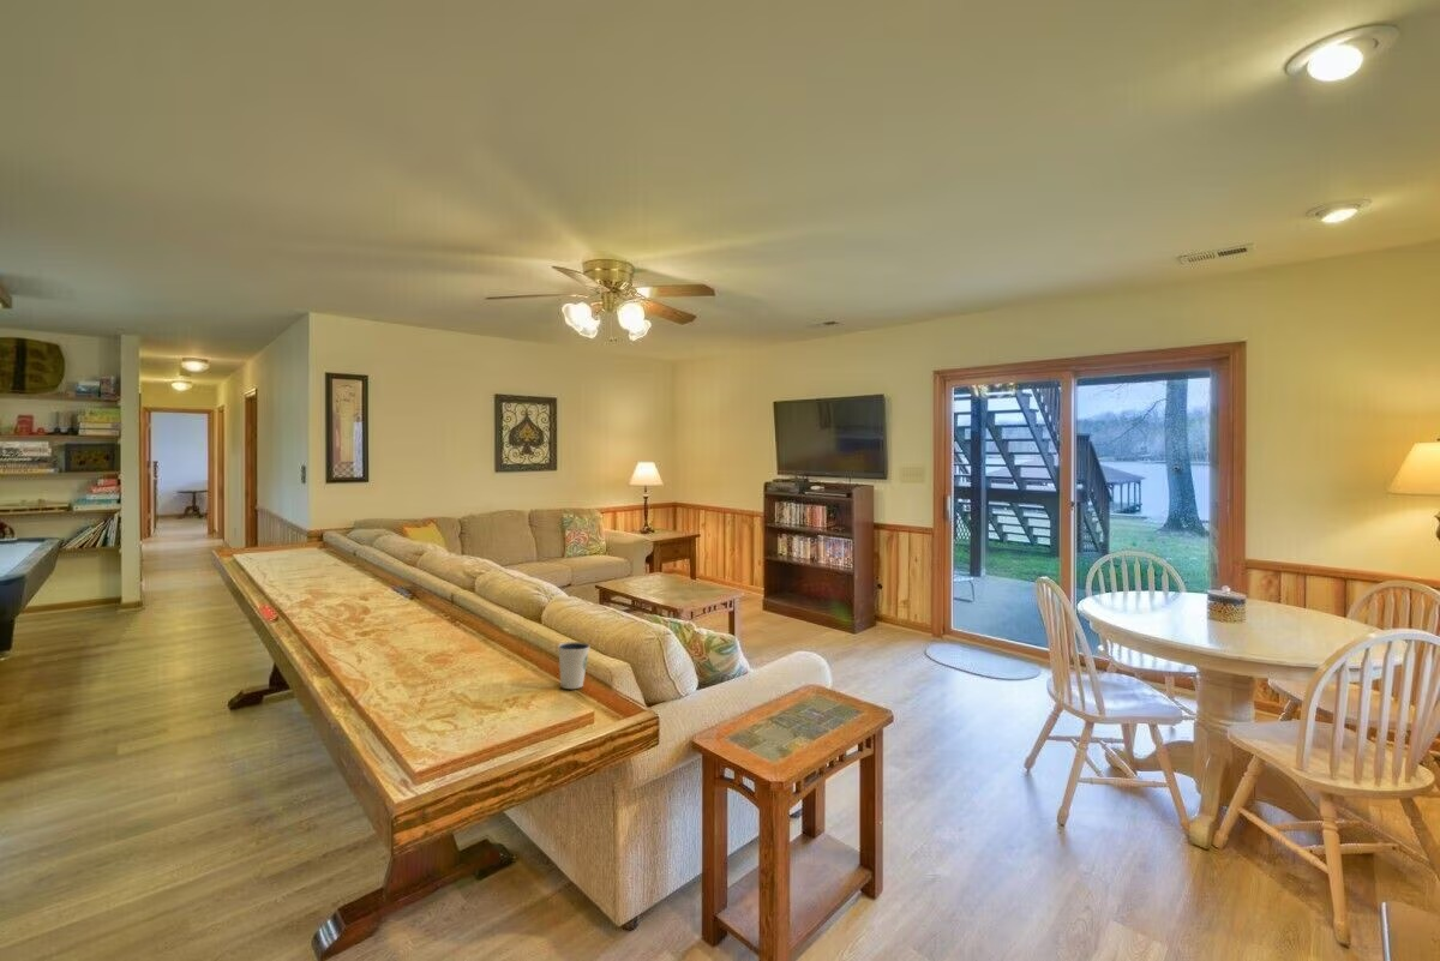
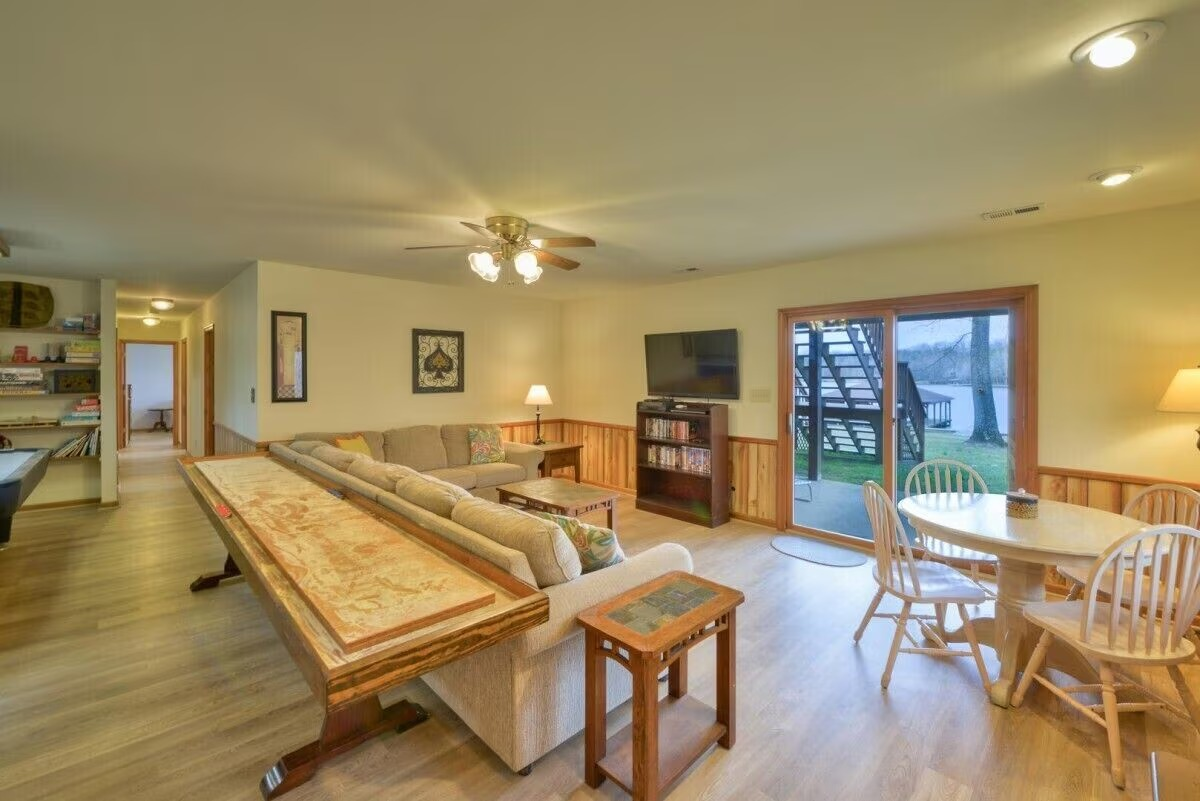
- dixie cup (574, 665)
